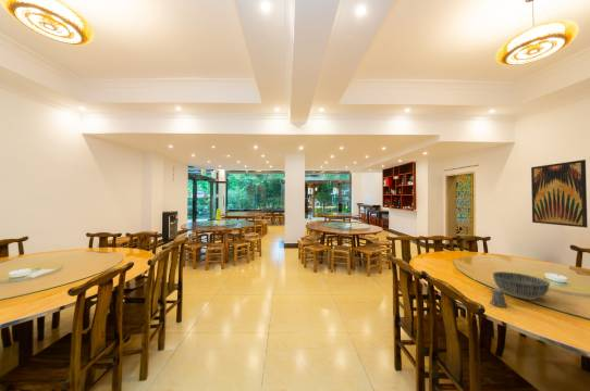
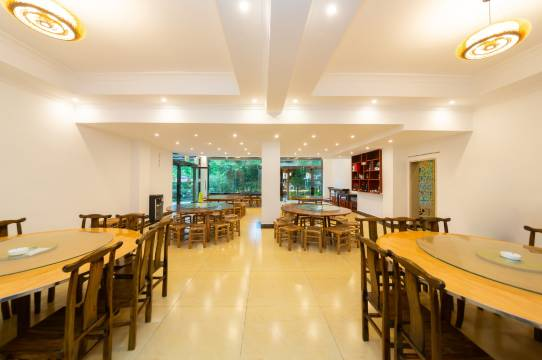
- pepper shaker (496, 295)
- wall art (556, 193)
- bowl (519, 286)
